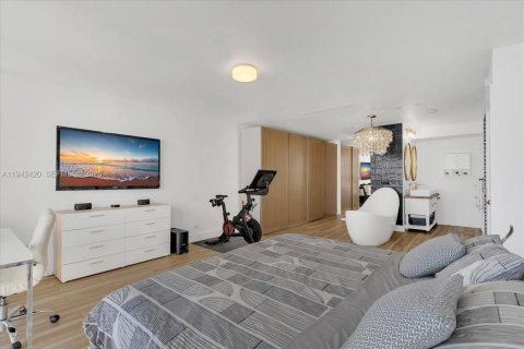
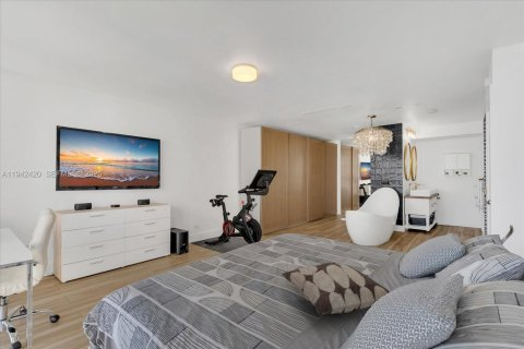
+ decorative pillow (335, 284)
